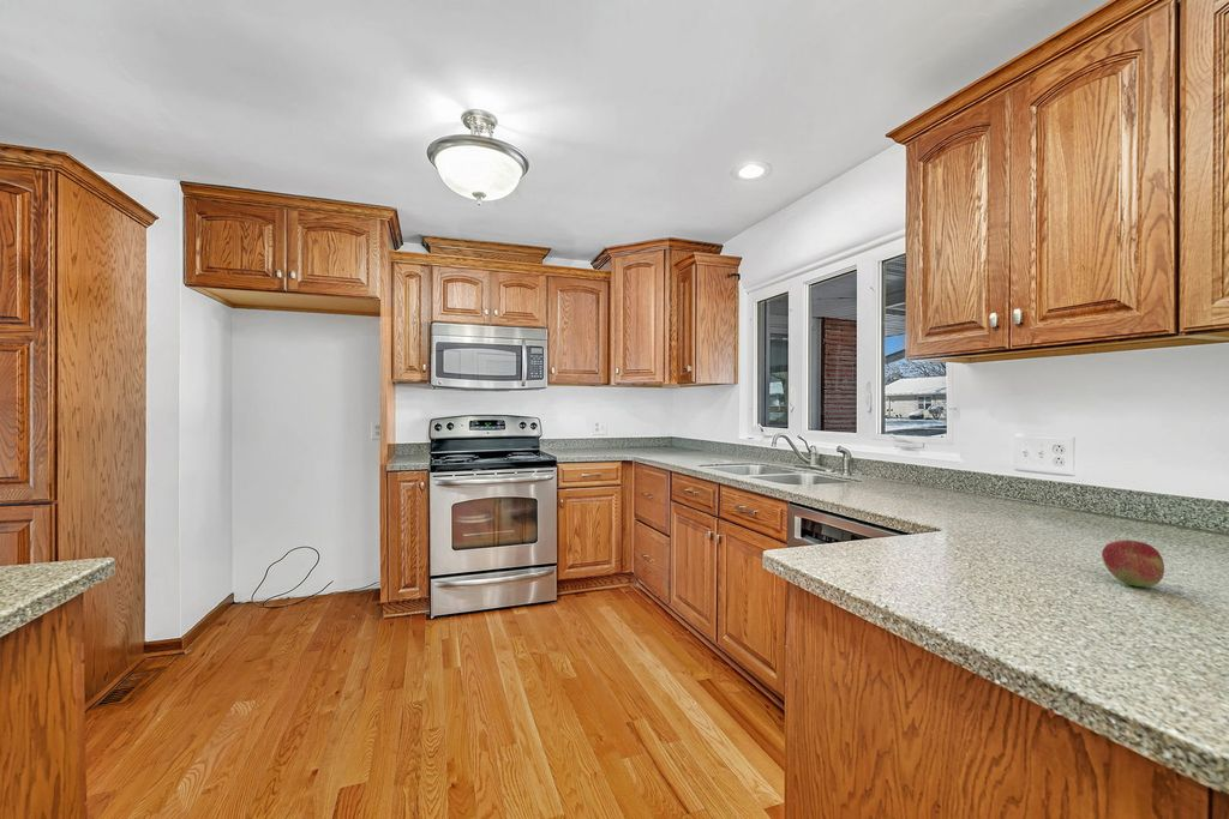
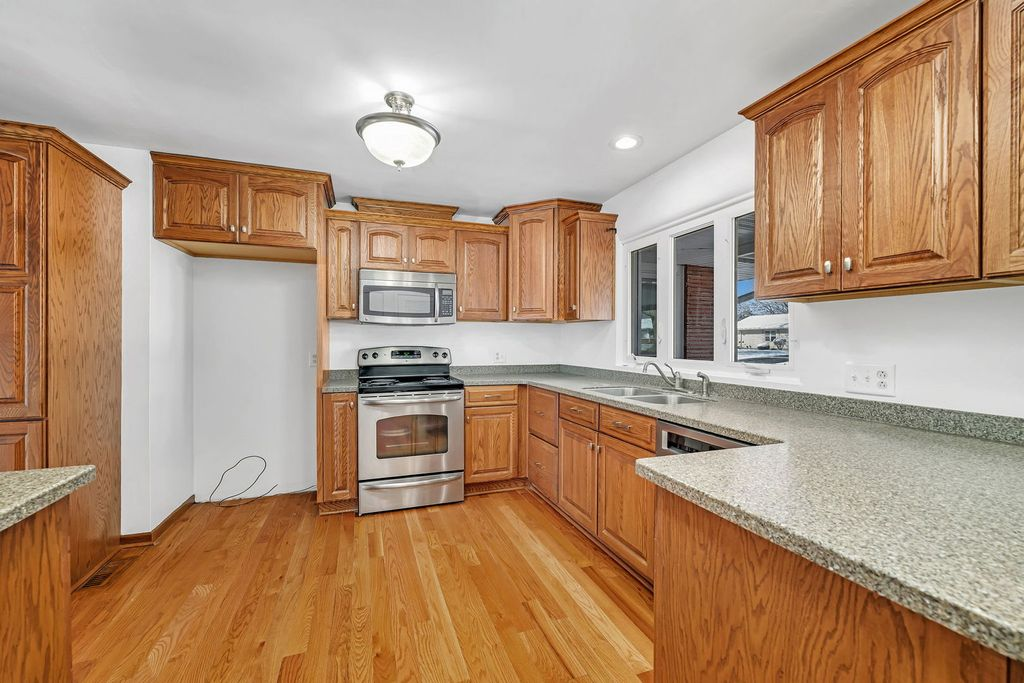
- fruit (1132, 561)
